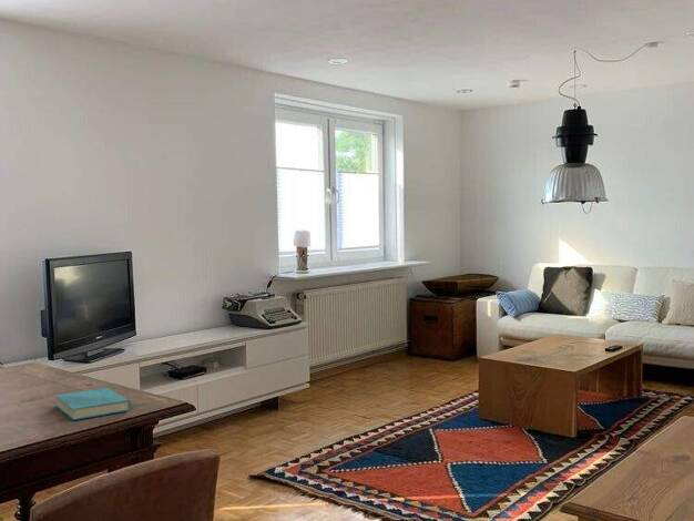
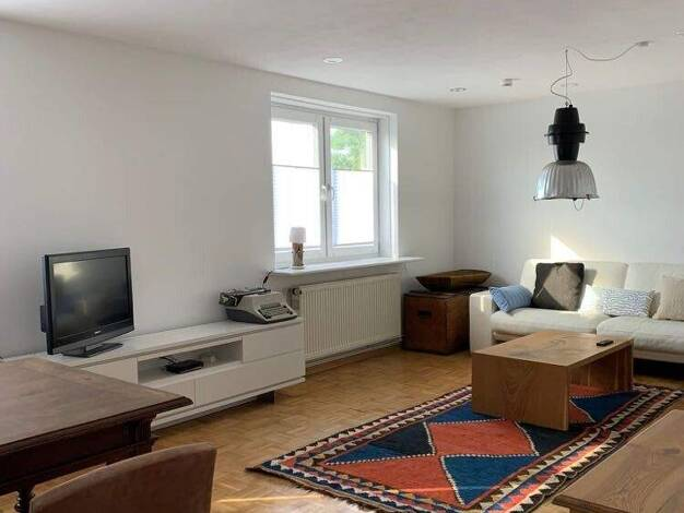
- book (92, 402)
